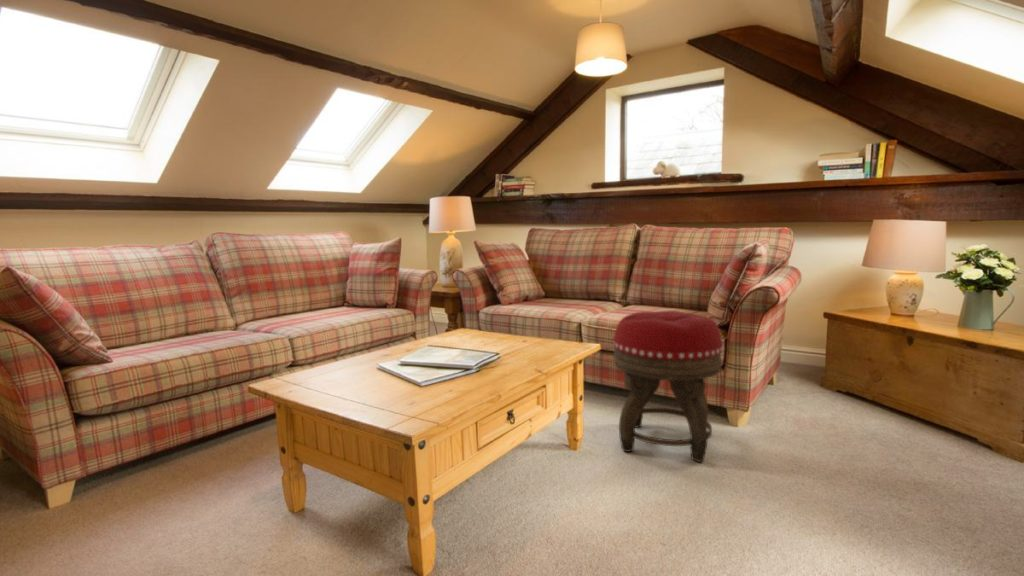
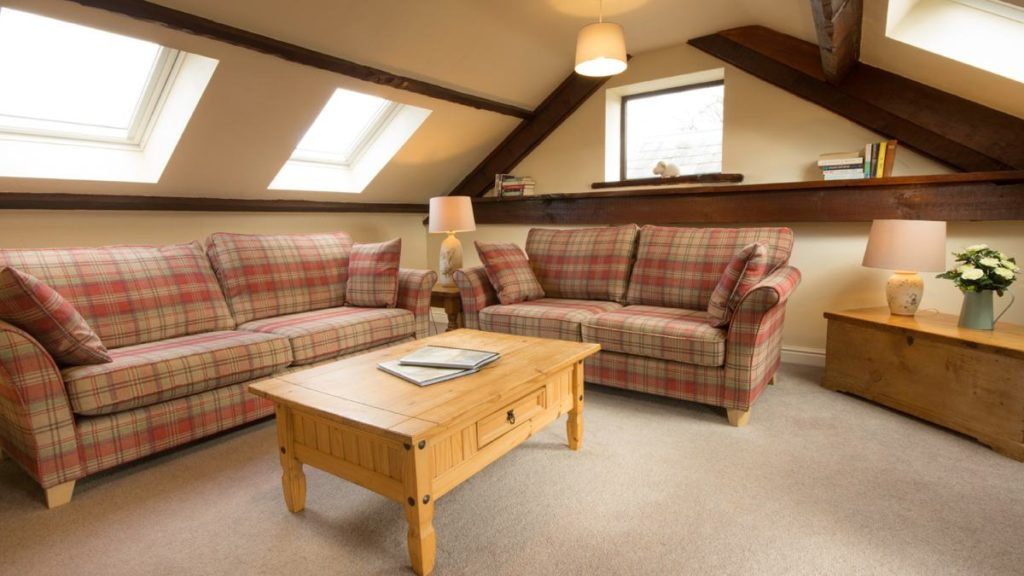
- footstool (665, 379)
